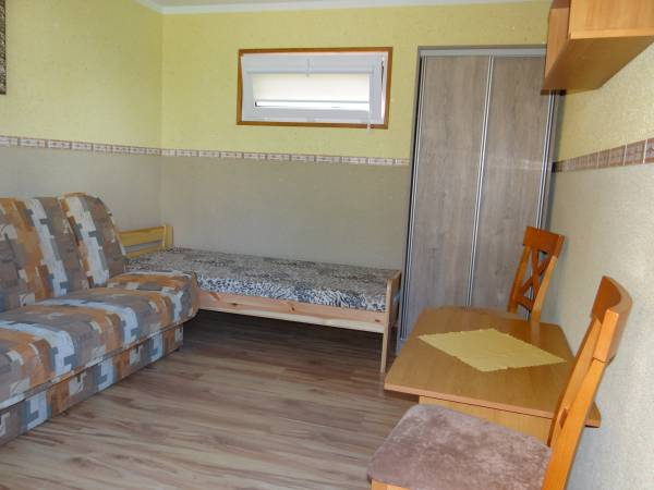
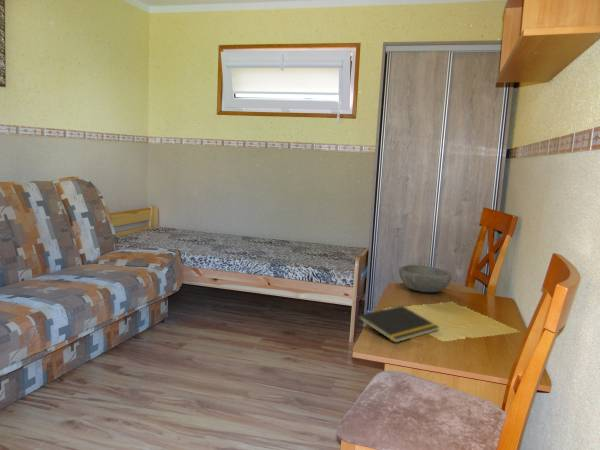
+ bowl (424, 280)
+ notepad (399, 322)
